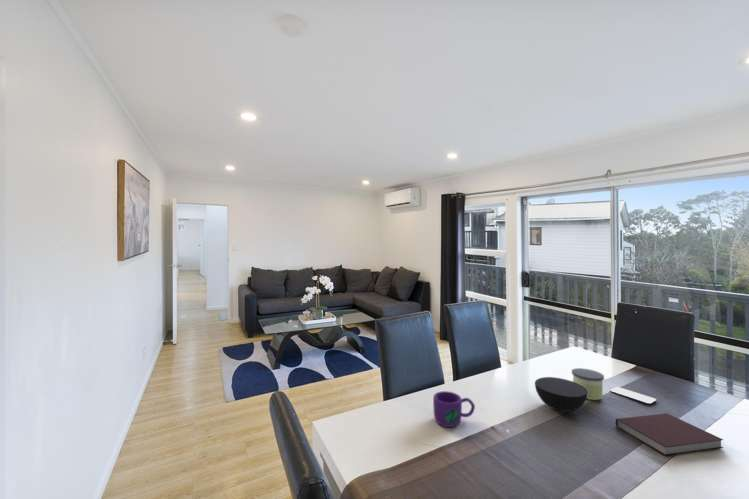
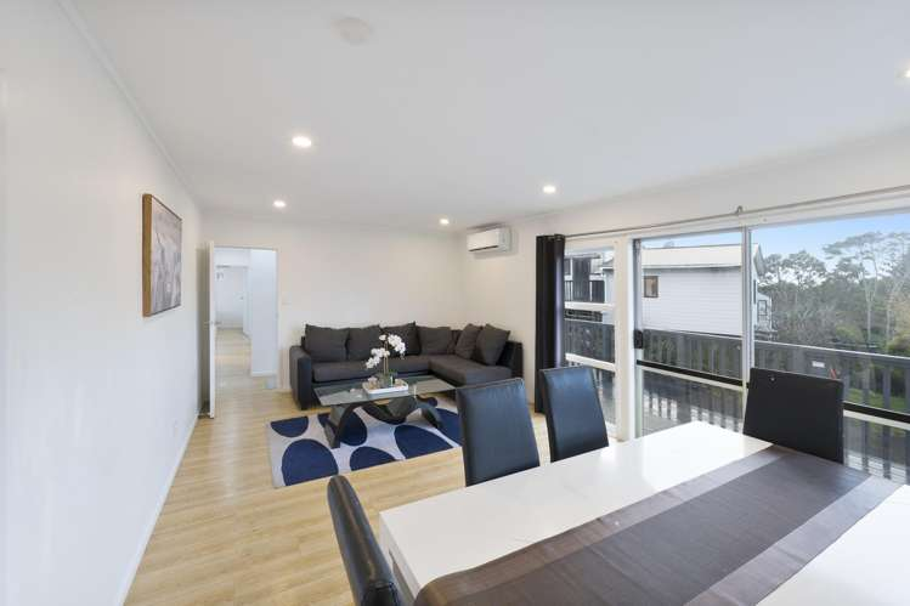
- notebook (666, 432)
- mug (454, 408)
- bowl (560, 397)
- candle (587, 384)
- smartphone (632, 395)
